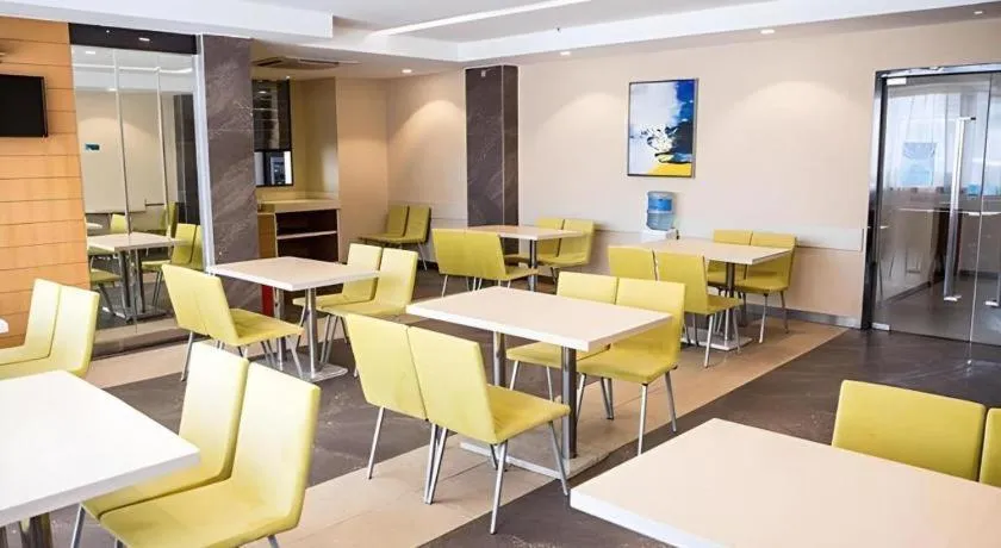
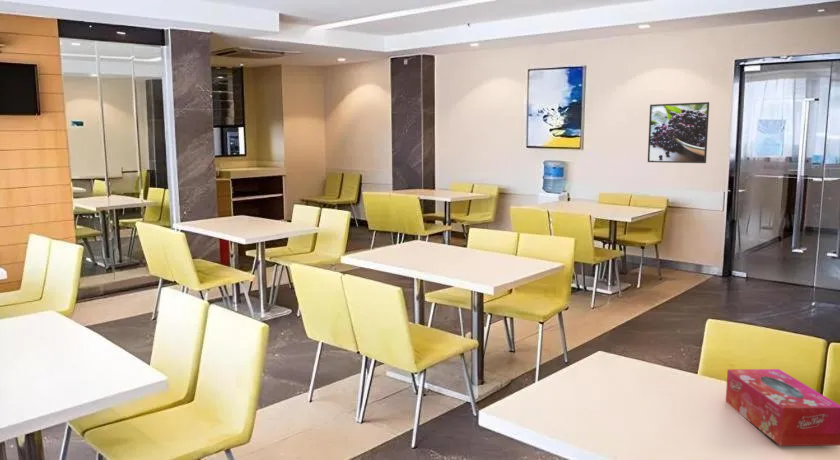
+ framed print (677, 133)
+ tissue box (779, 404)
